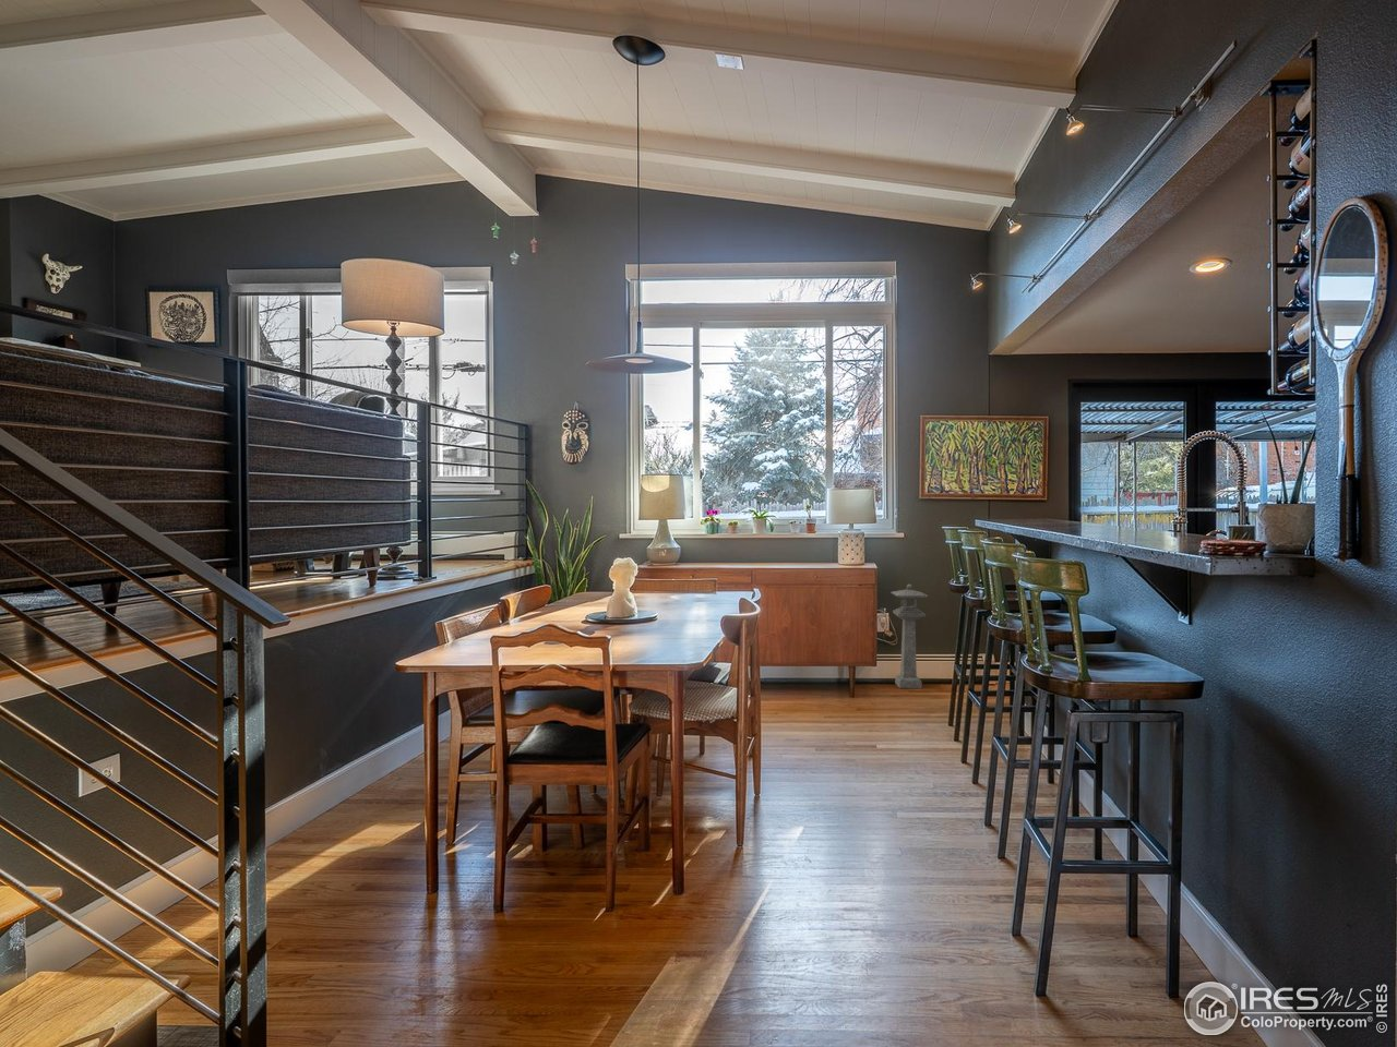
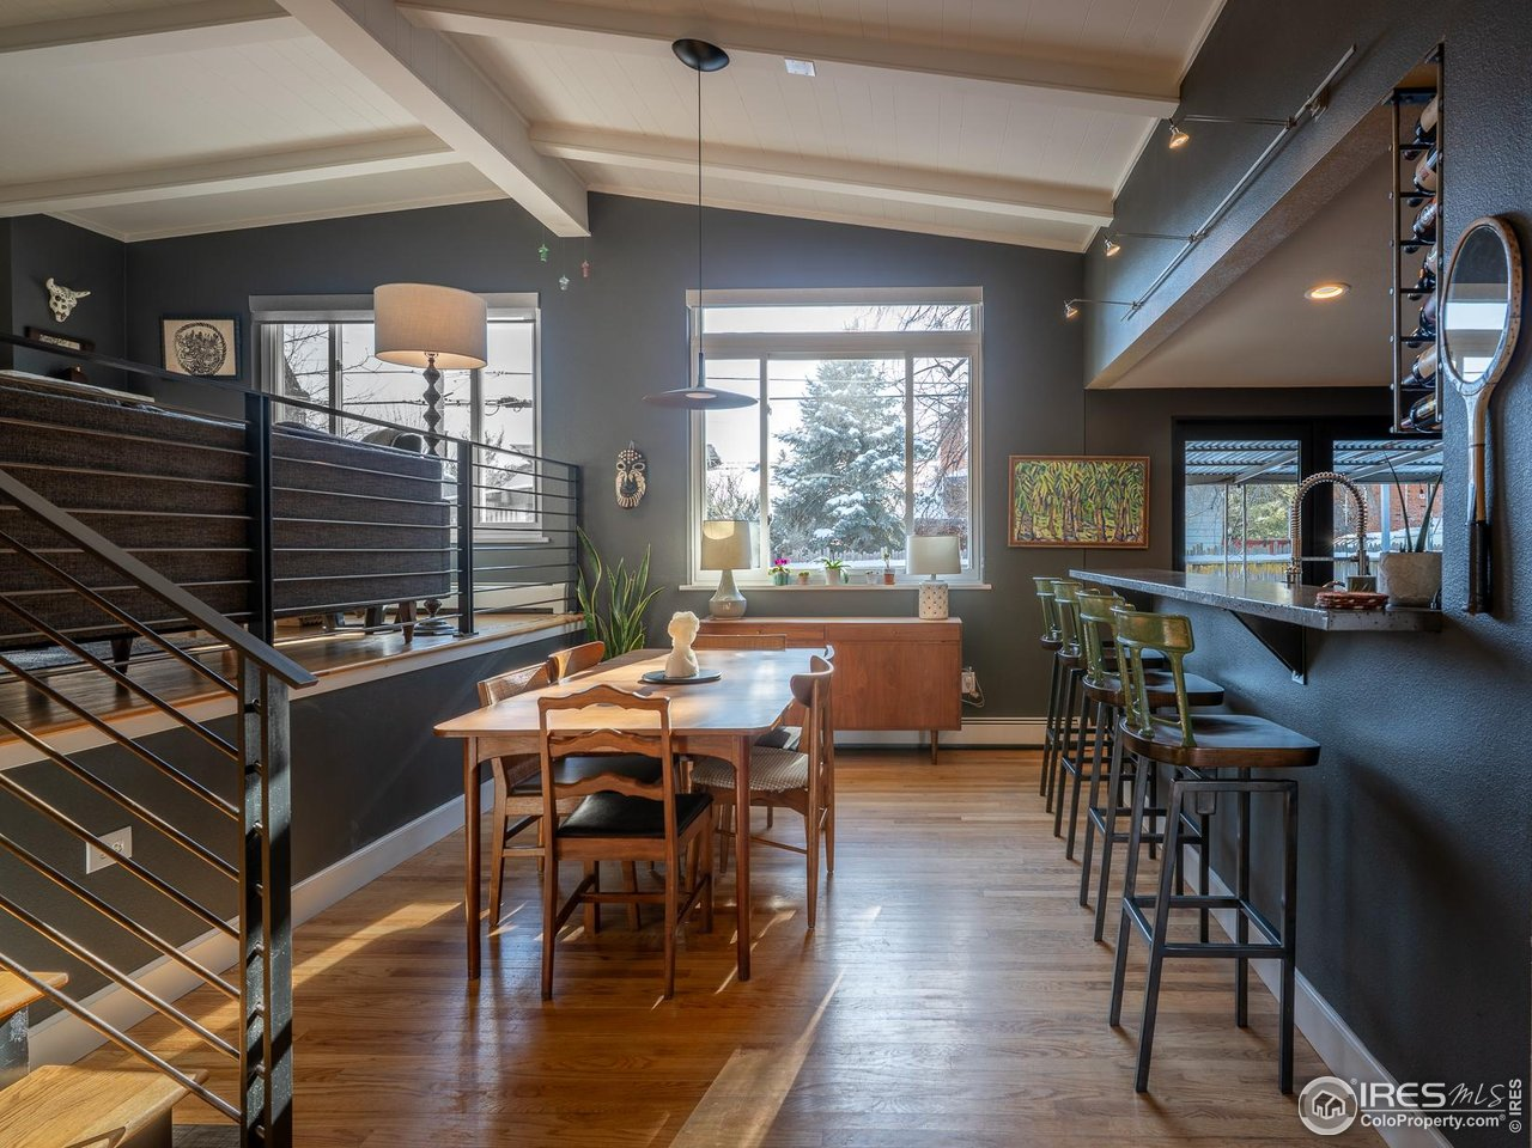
- lantern (909, 635)
